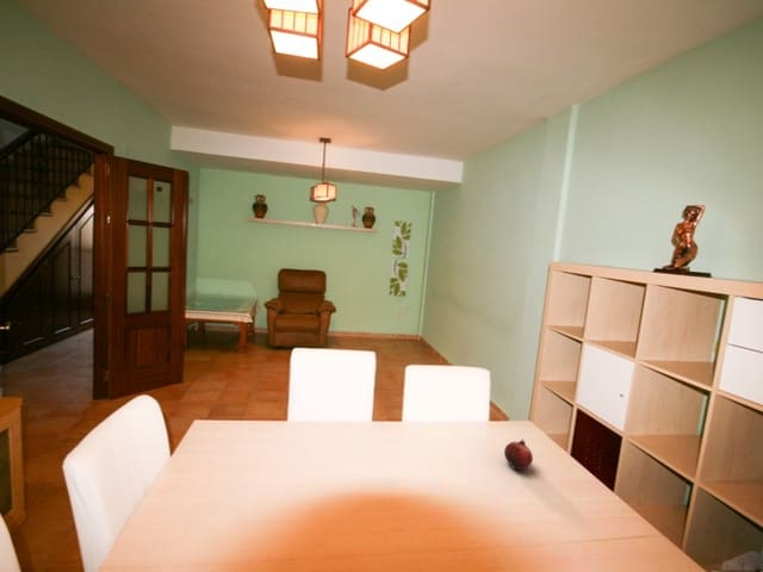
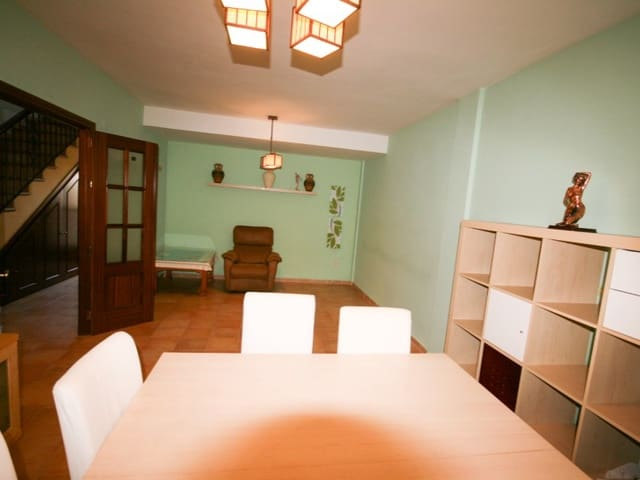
- fruit (519, 452)
